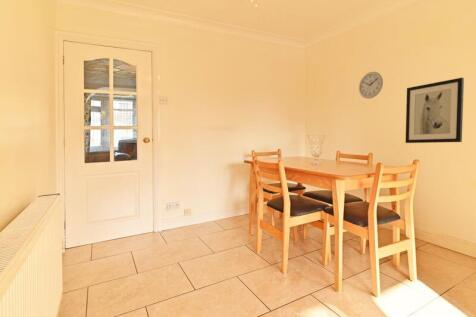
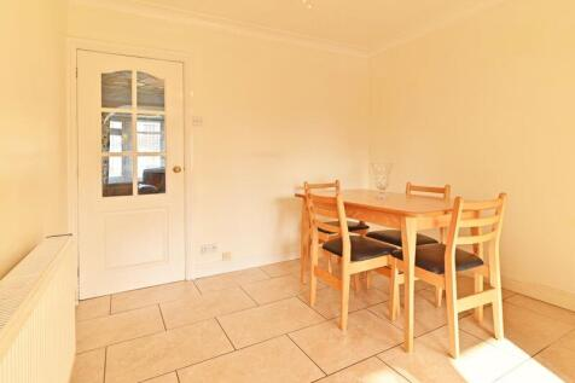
- wall clock (370, 85)
- wall art (432, 113)
